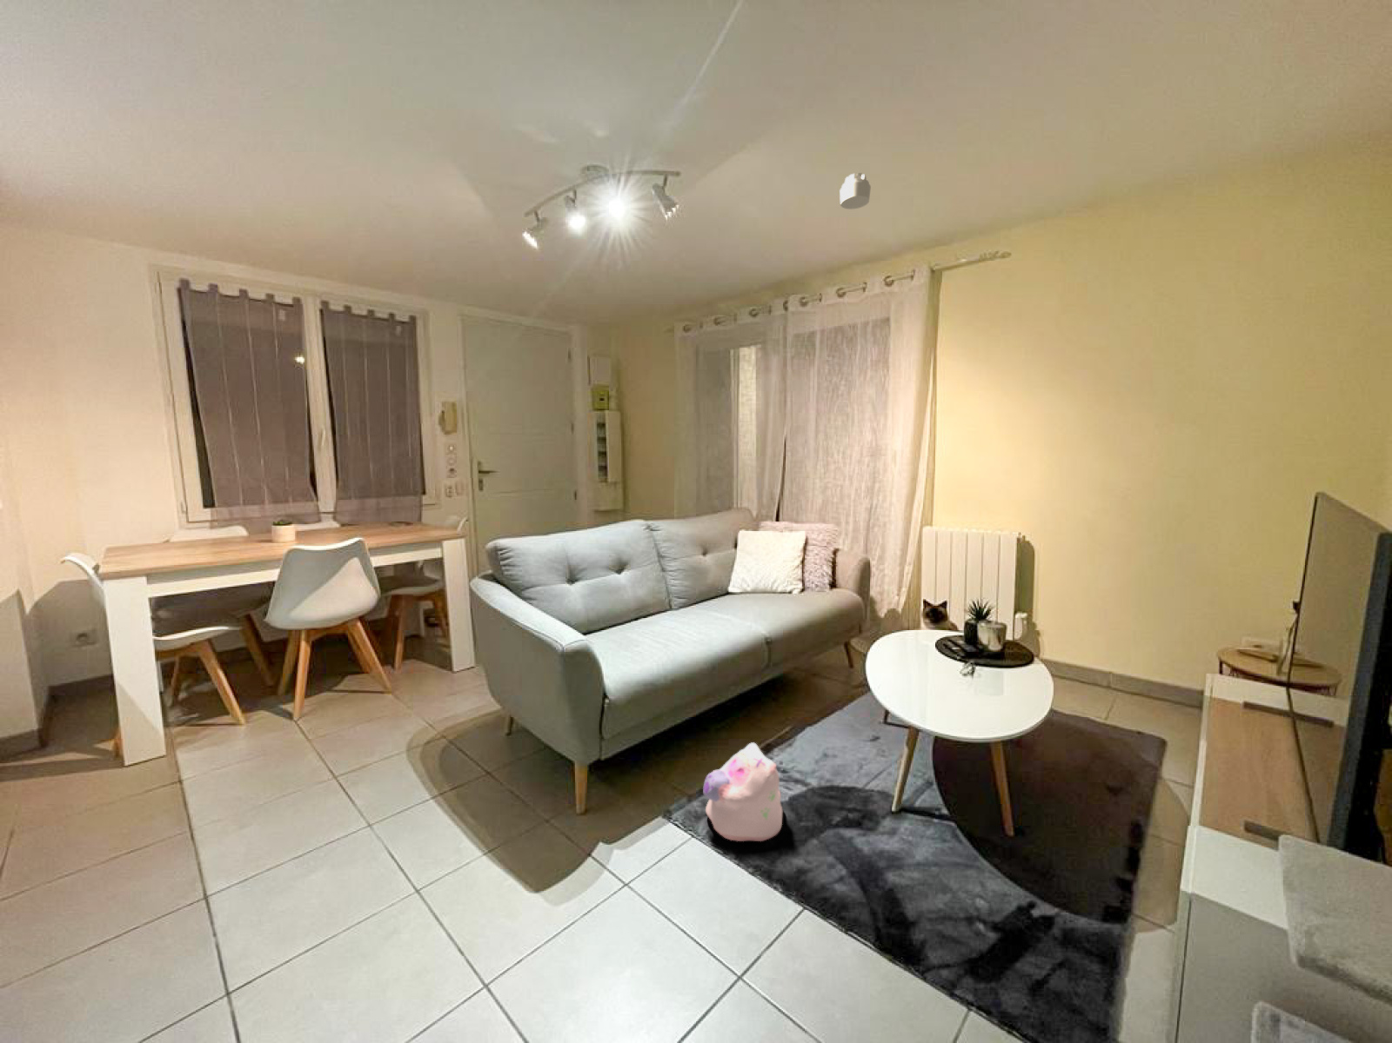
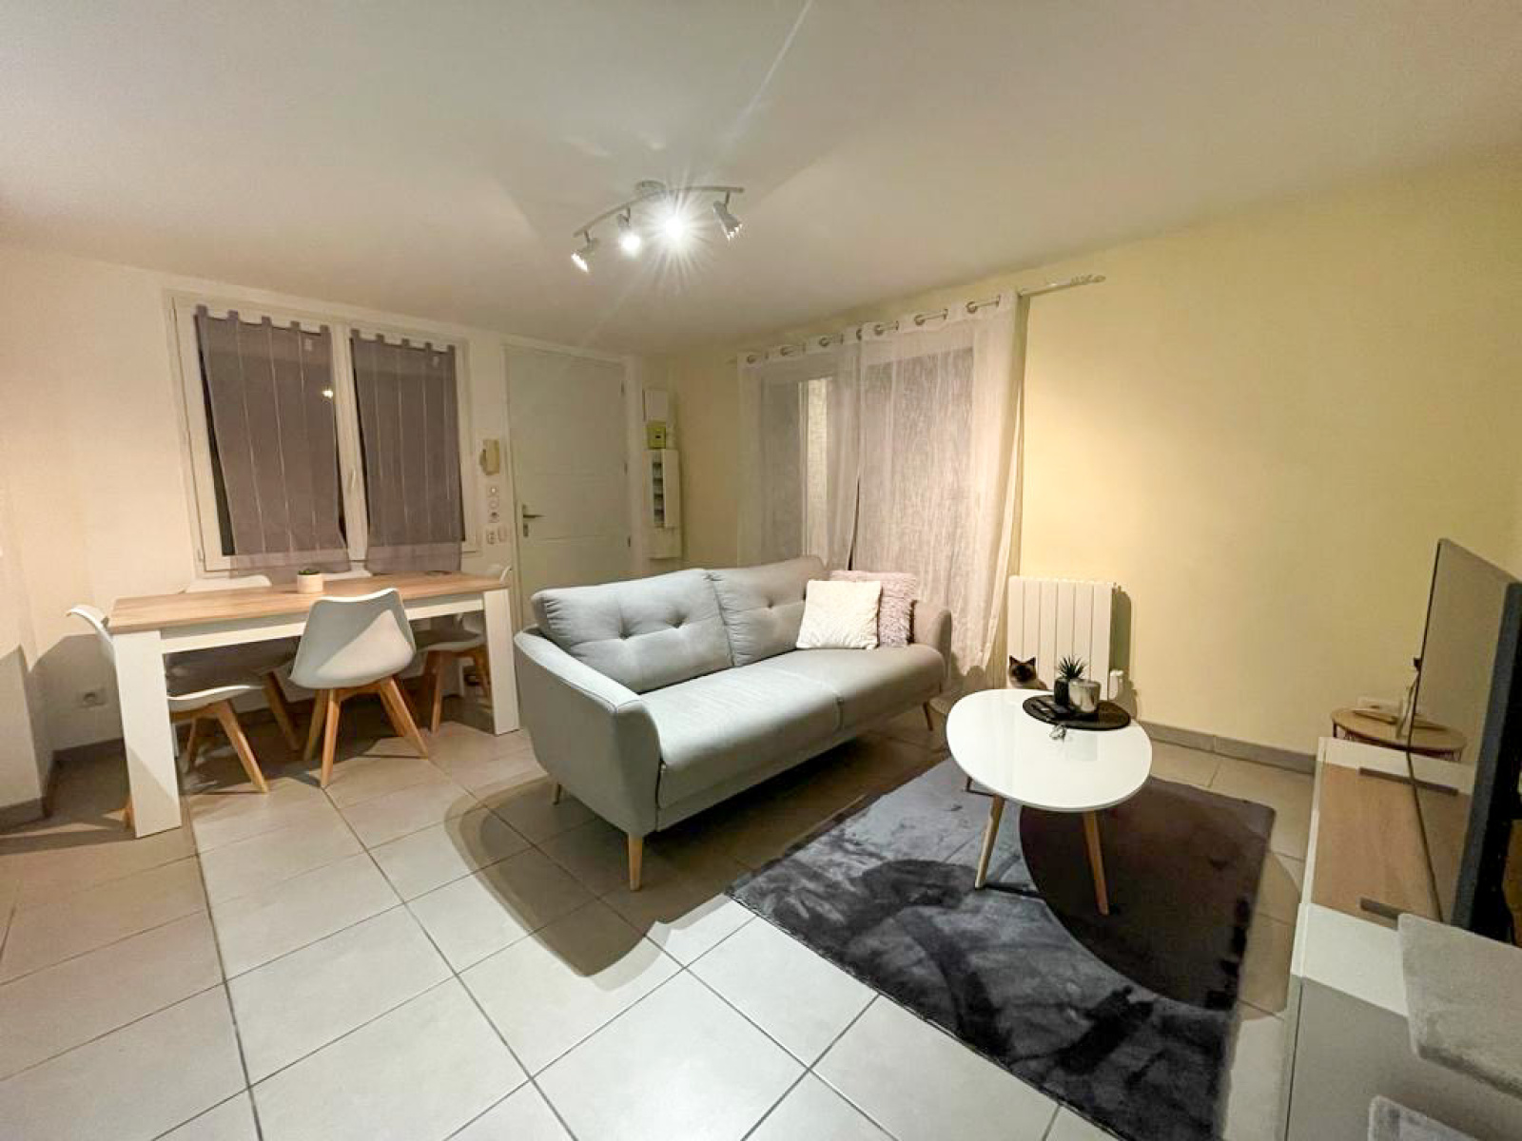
- plush toy (743, 788)
- smoke detector (854, 191)
